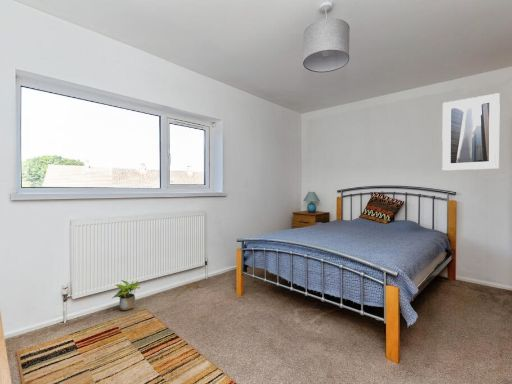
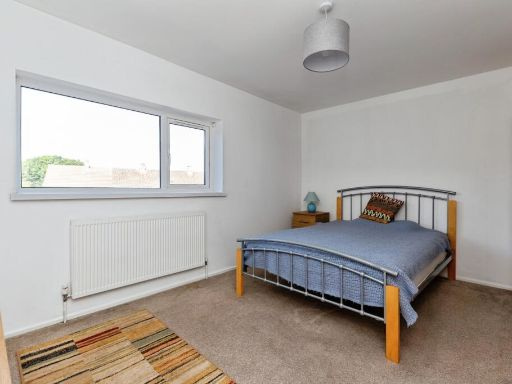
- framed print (469, 134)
- potted plant (126, 294)
